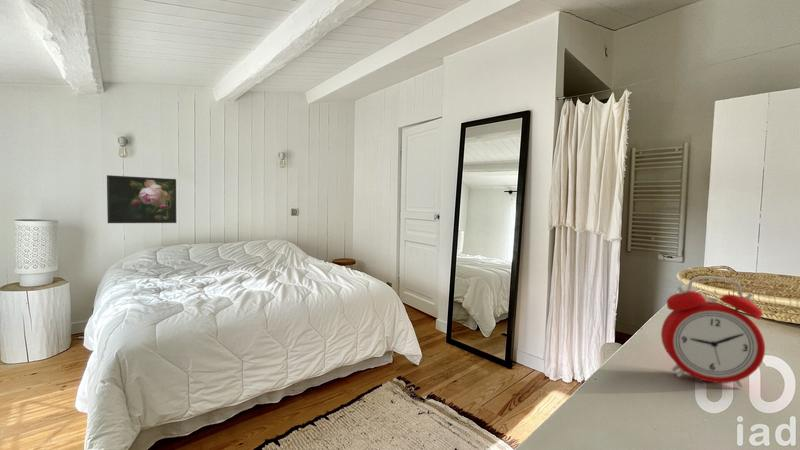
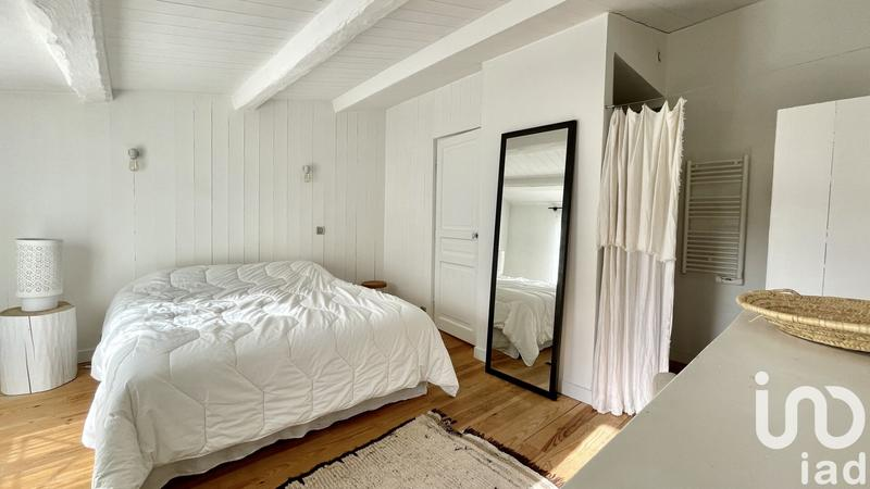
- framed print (143, 200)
- alarm clock (710, 328)
